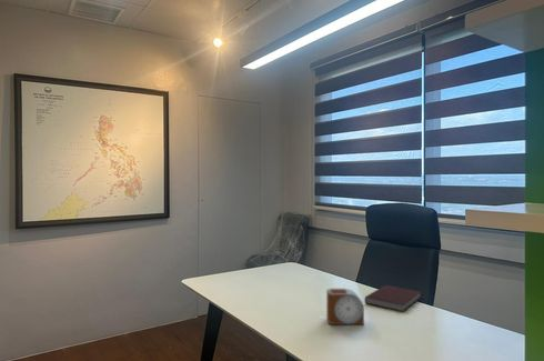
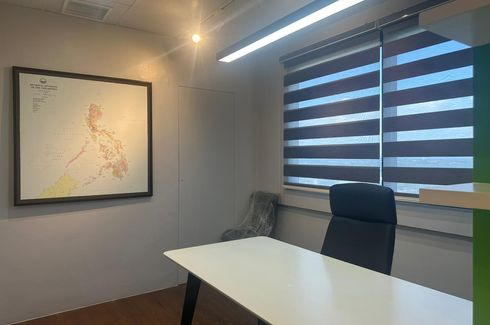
- notebook (393, 297)
- alarm clock (344, 305)
